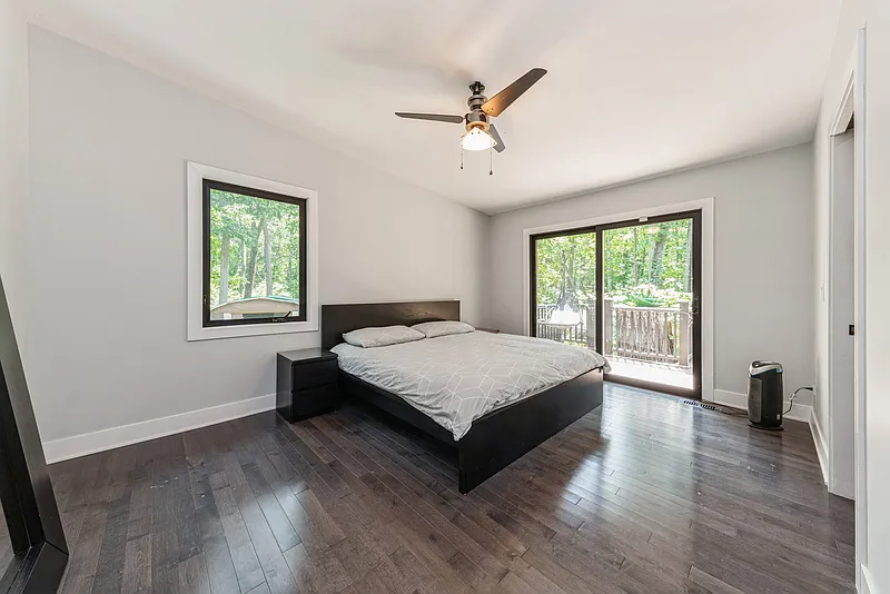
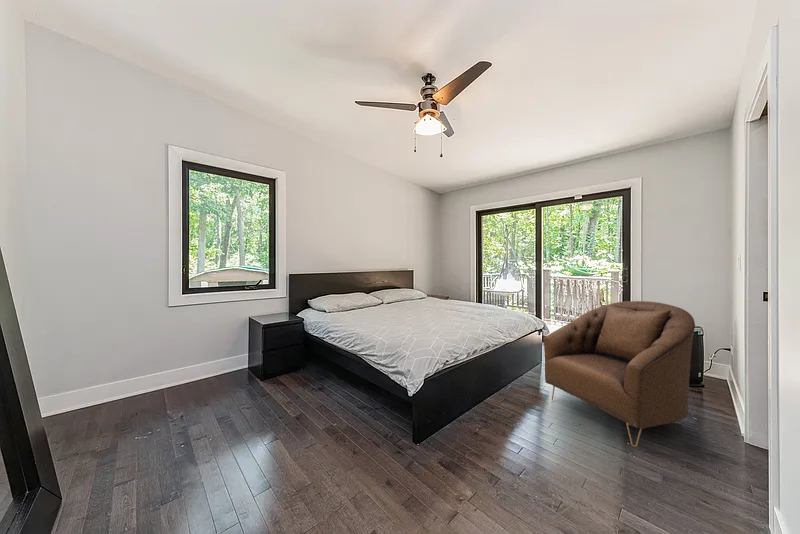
+ armchair (620, 359)
